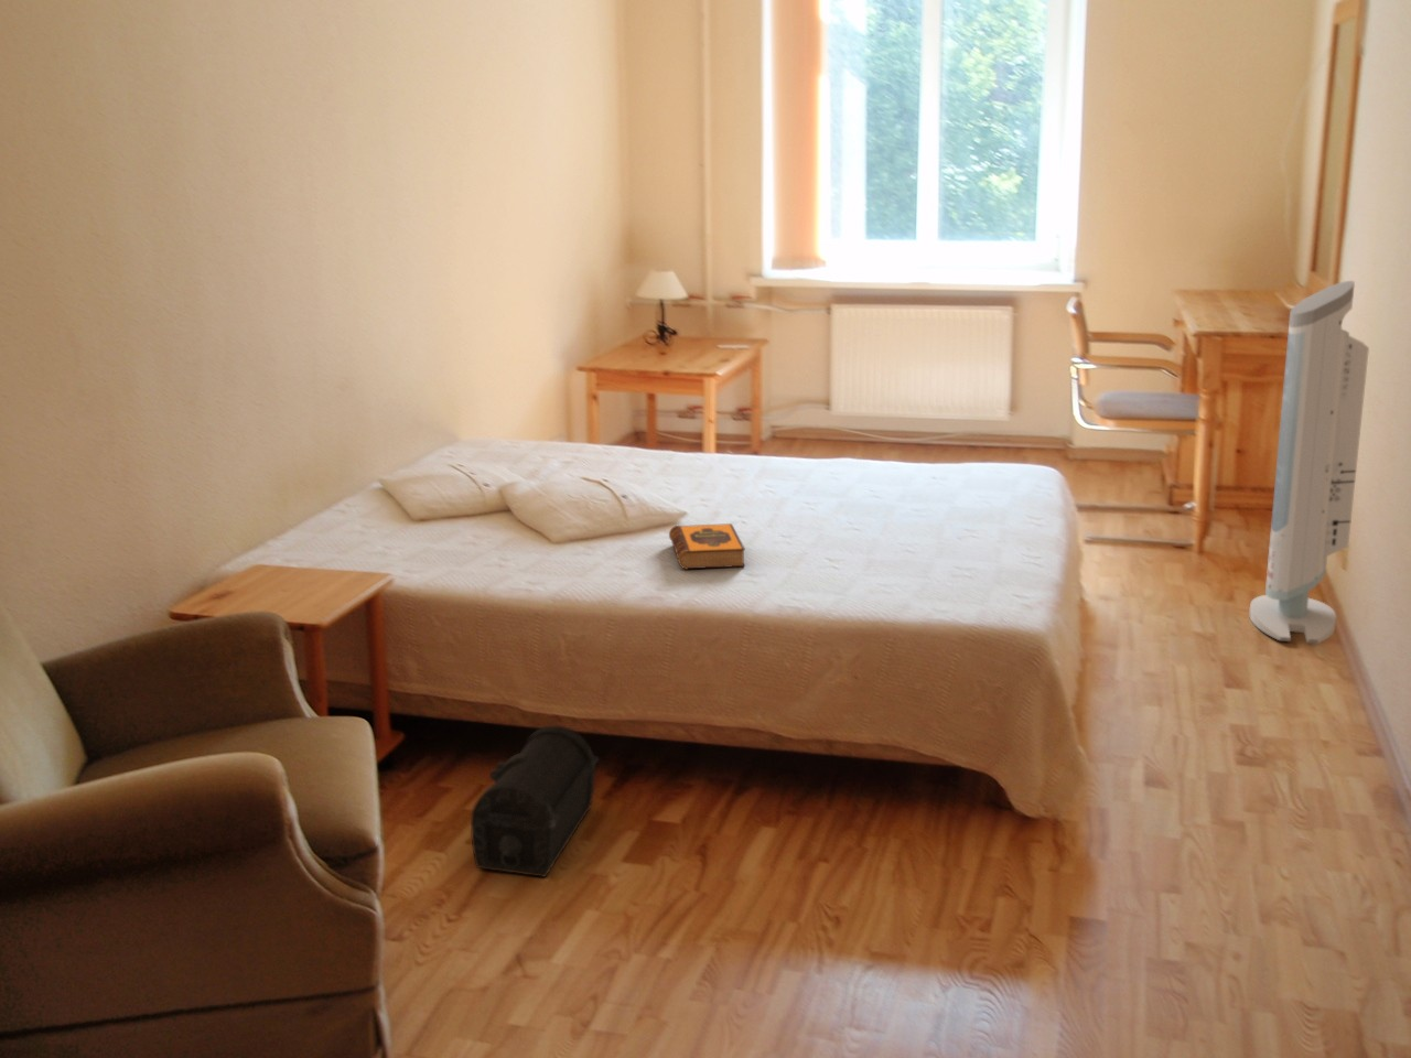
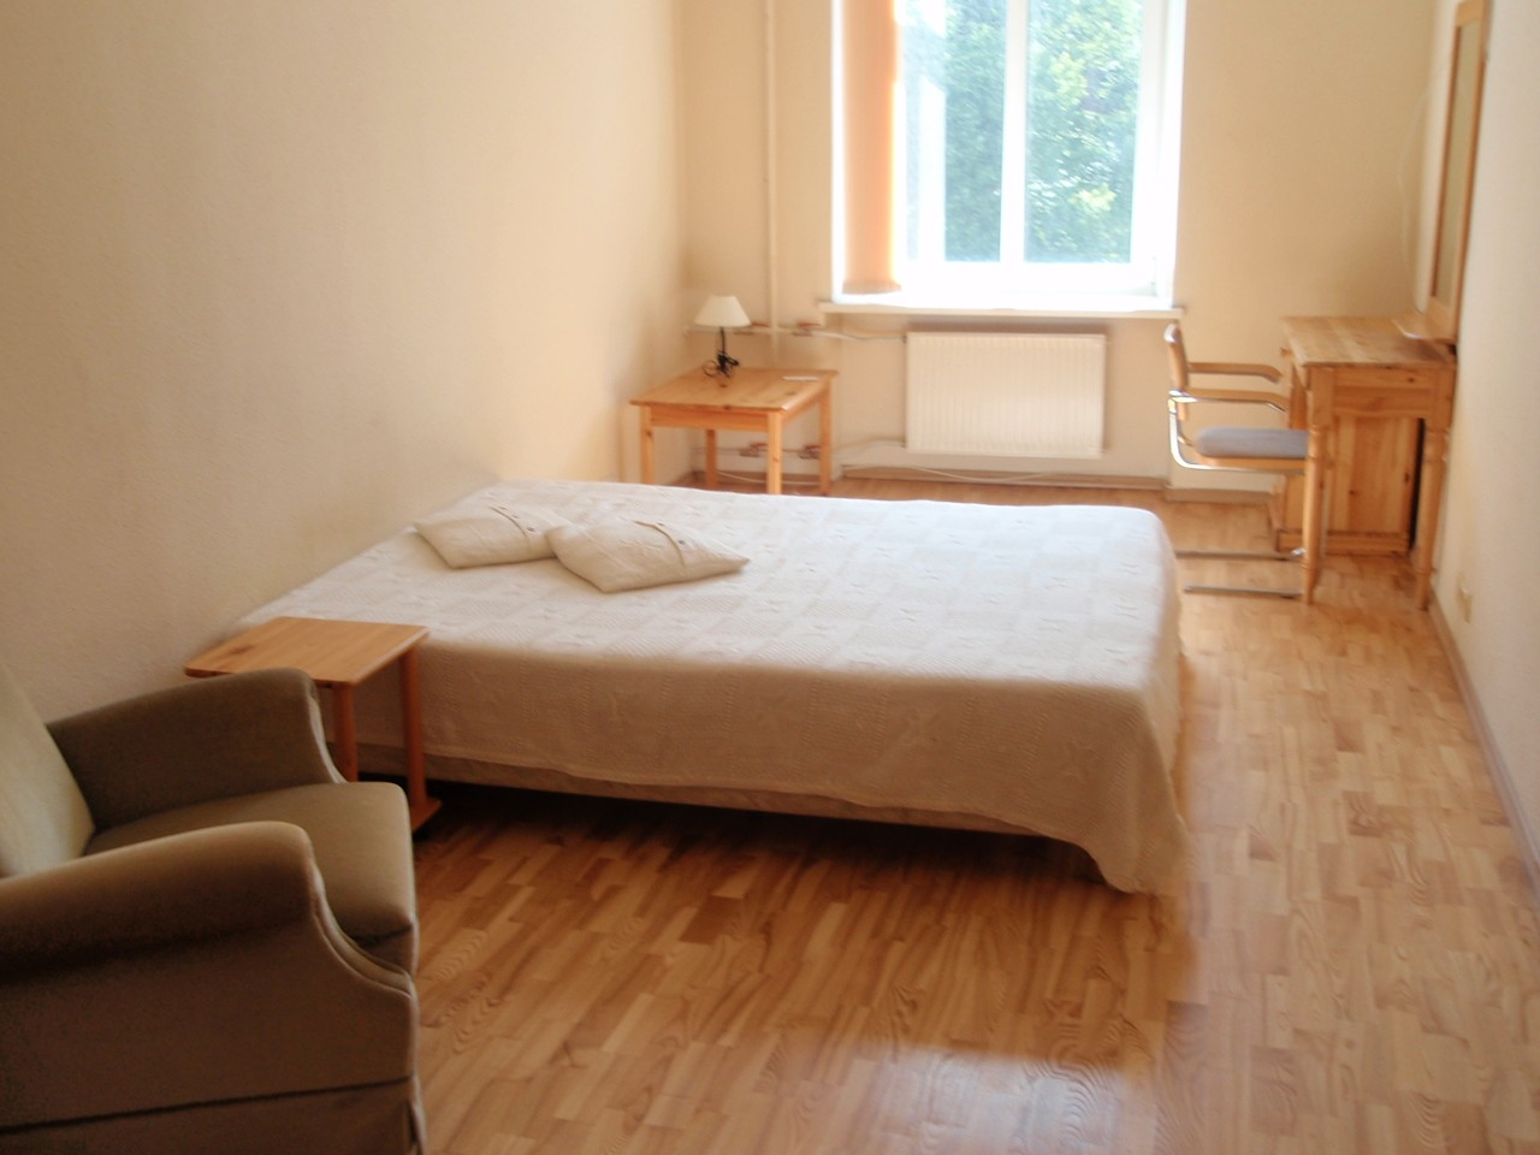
- hardback book (706, 545)
- air purifier (1308, 456)
- treasure chest (532, 796)
